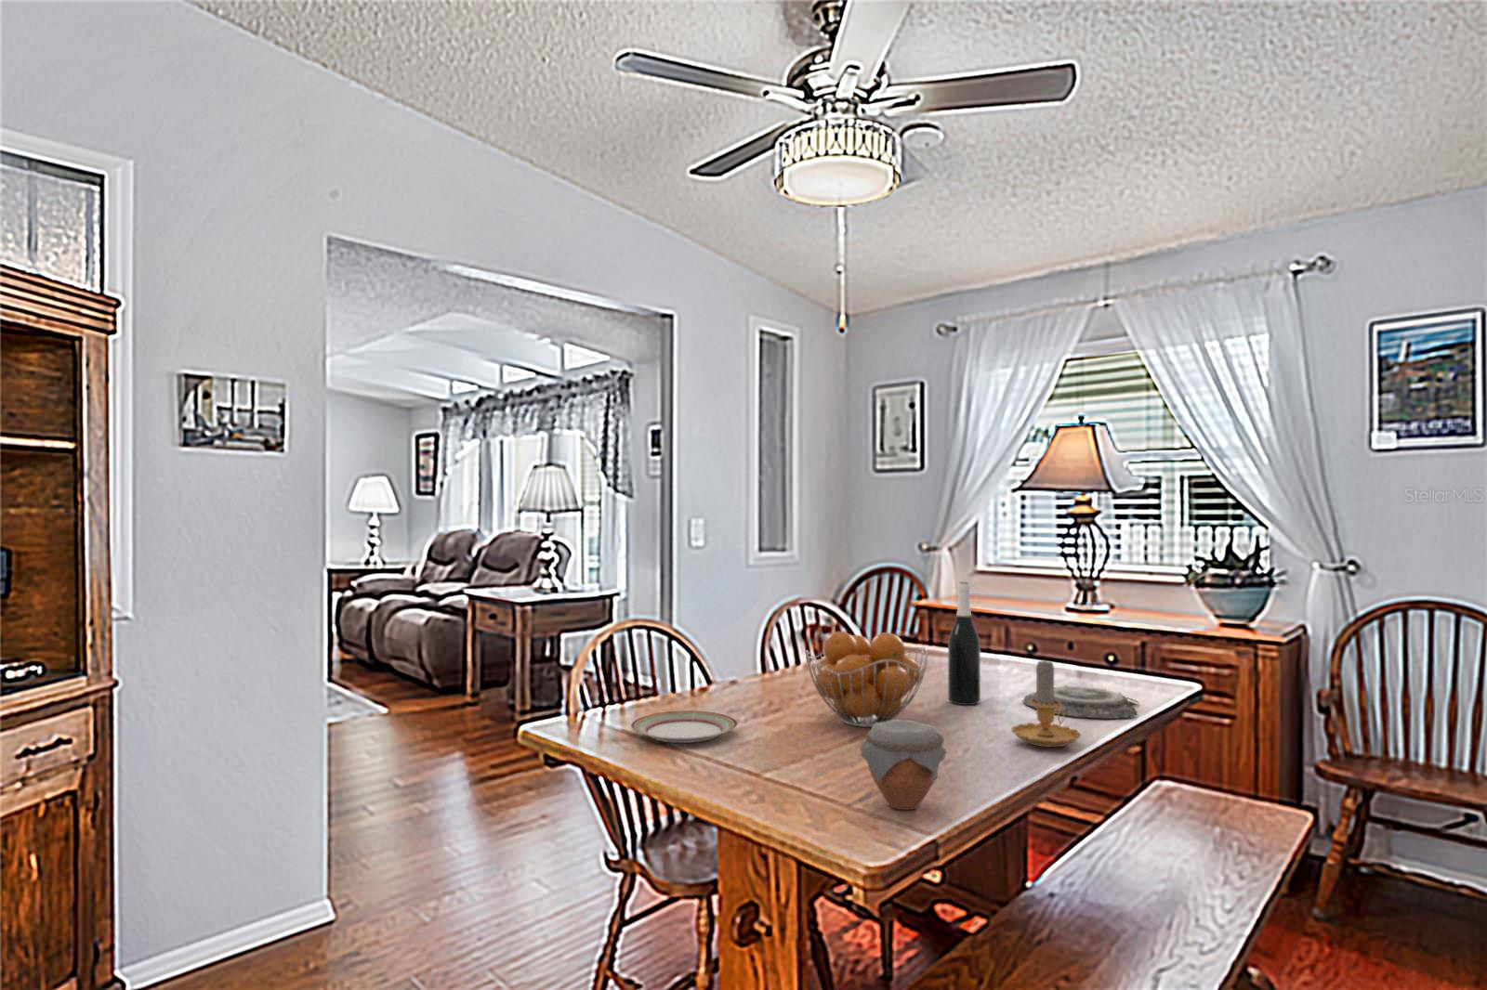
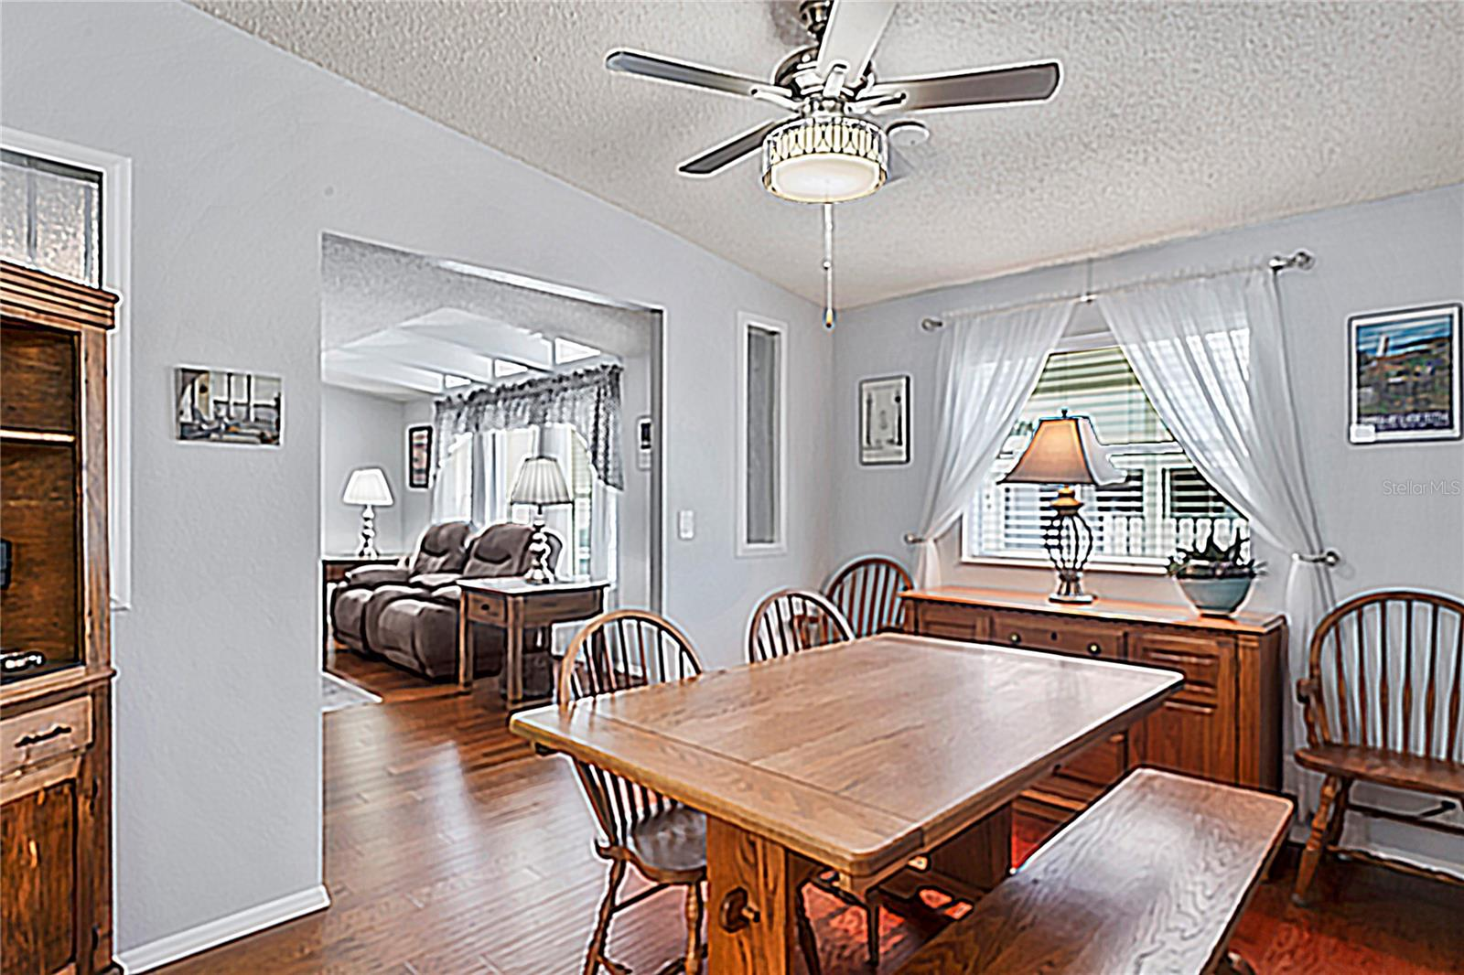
- plate (1082, 697)
- plate (684, 728)
- candle (1048, 698)
- wine bottle (964, 642)
- fruit basket (866, 675)
- jar (902, 765)
